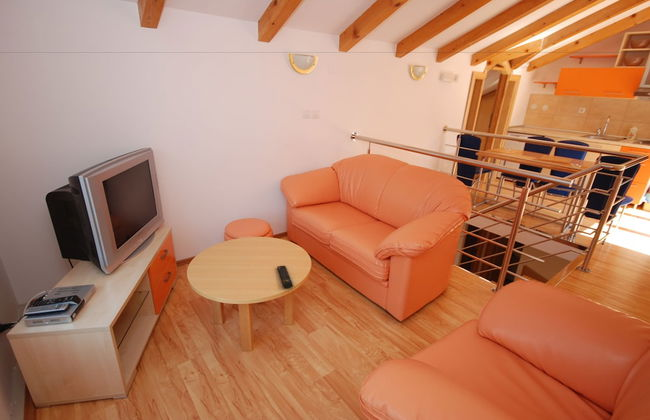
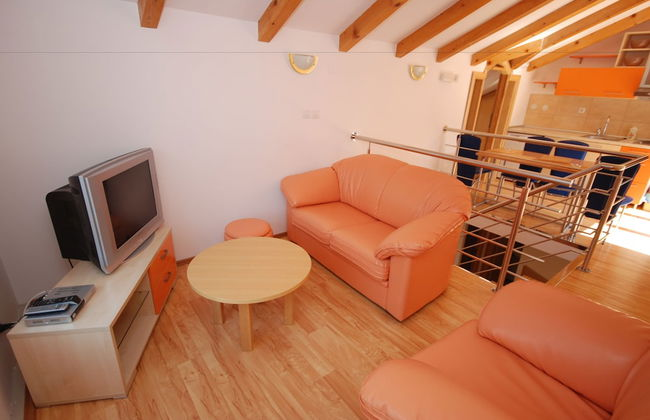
- remote control (284, 276)
